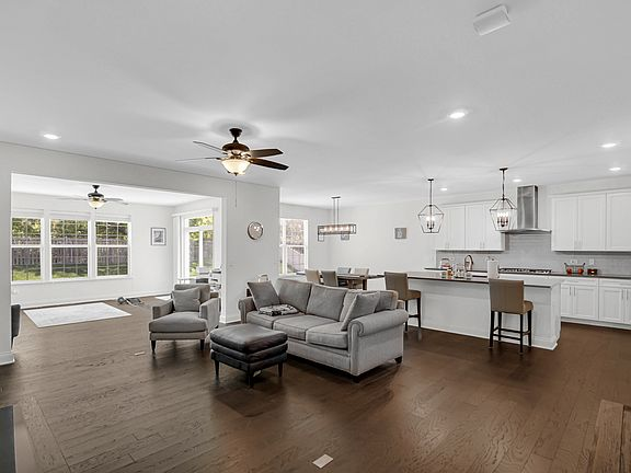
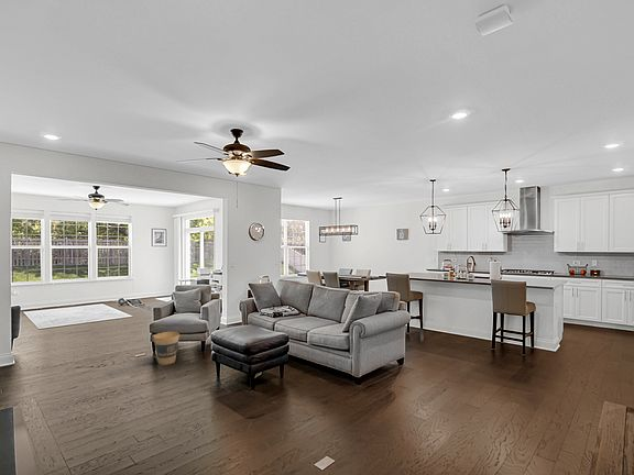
+ trash can (166, 347)
